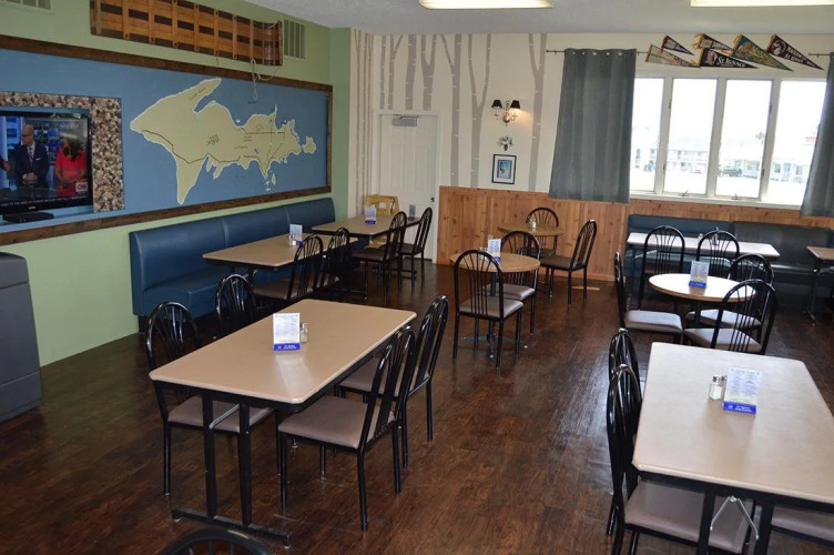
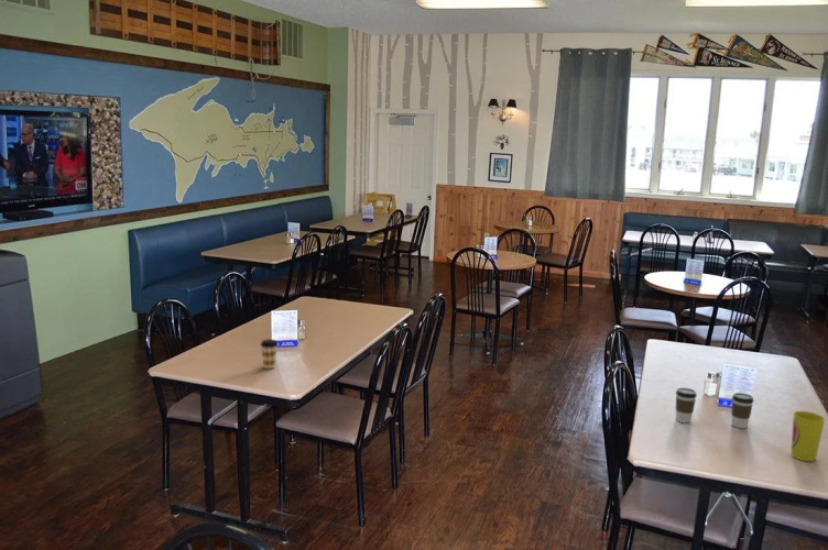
+ coffee cup (685, 405)
+ coffee cup (269, 353)
+ cup (806, 436)
+ coffee cup (741, 410)
